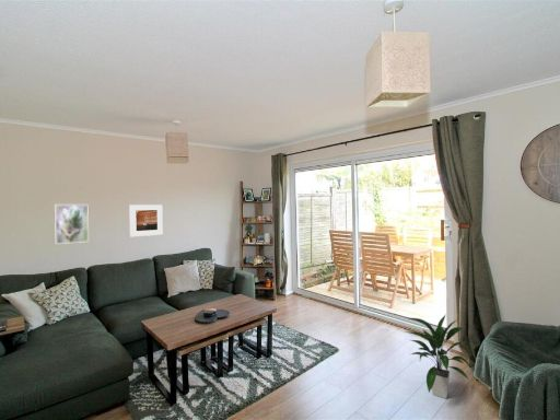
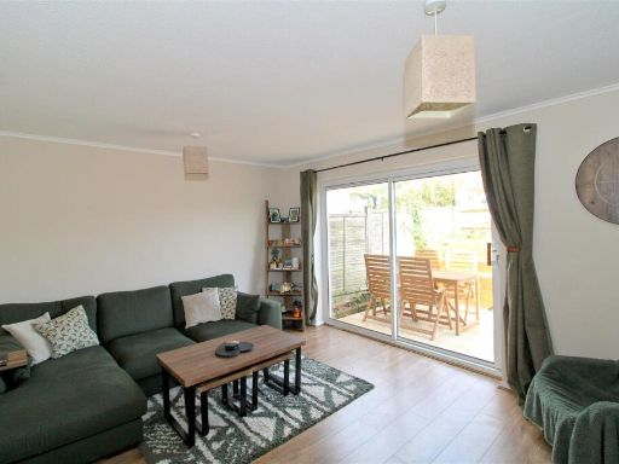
- indoor plant (436, 354)
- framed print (71, 223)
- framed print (147, 220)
